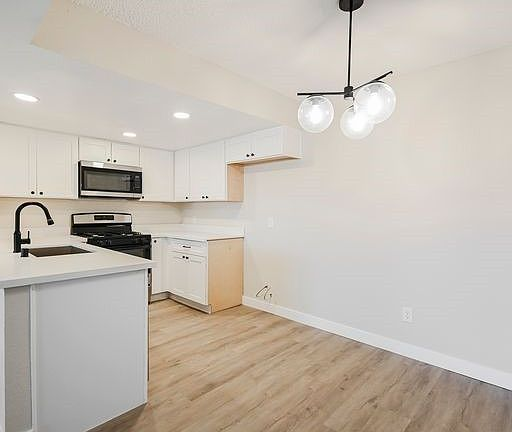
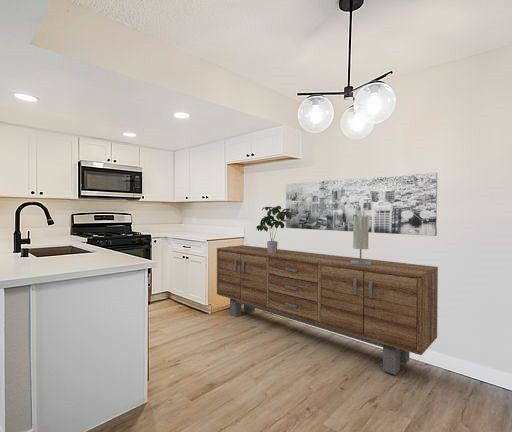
+ potted plant (271, 228)
+ sideboard (303, 294)
+ wall art (348, 205)
+ table lamp (360, 239)
